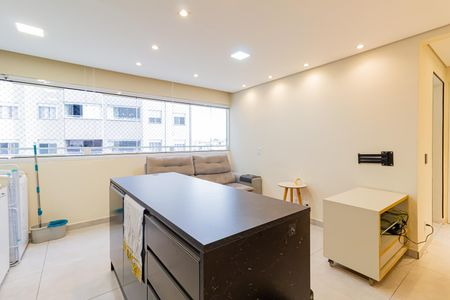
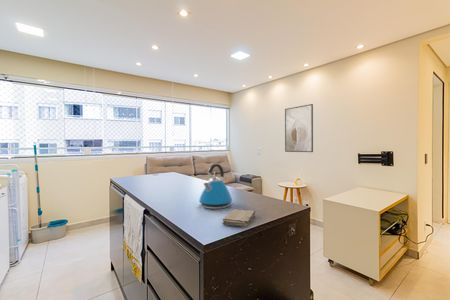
+ kettle (216, 184)
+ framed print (298, 129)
+ washcloth (239, 216)
